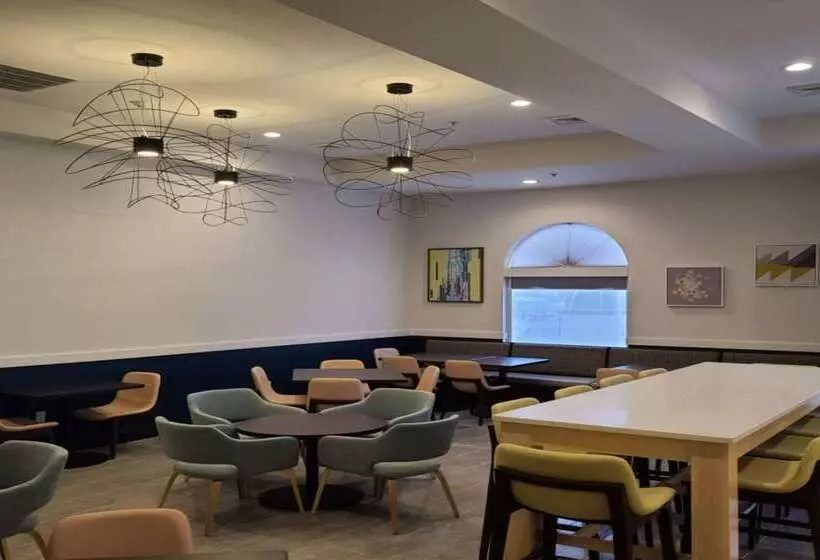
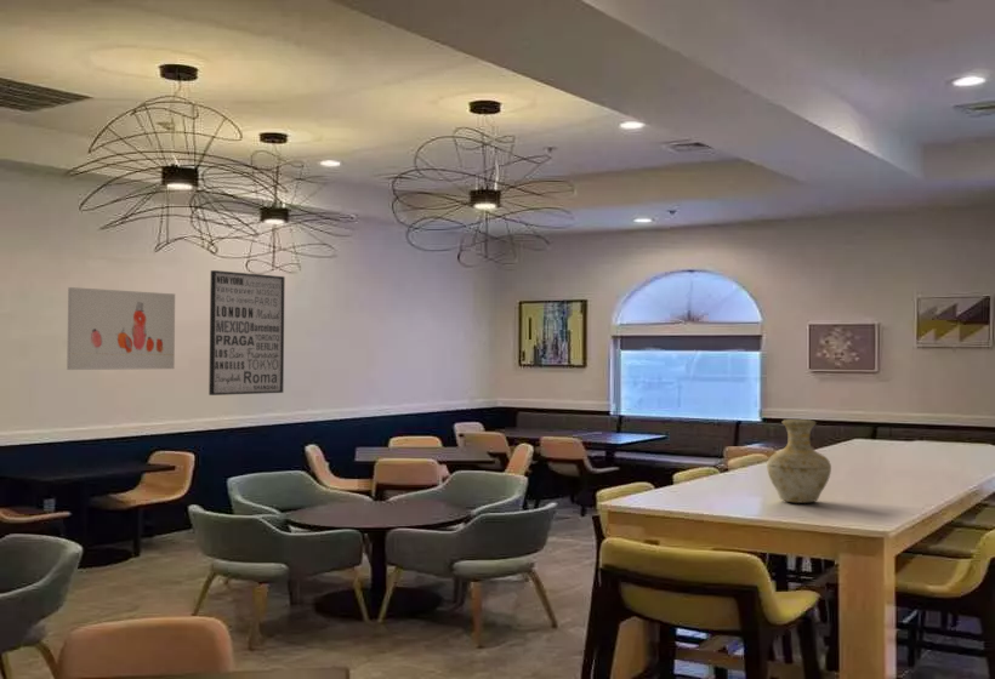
+ wall art (123, 330)
+ wall art (248, 333)
+ vase (798, 460)
